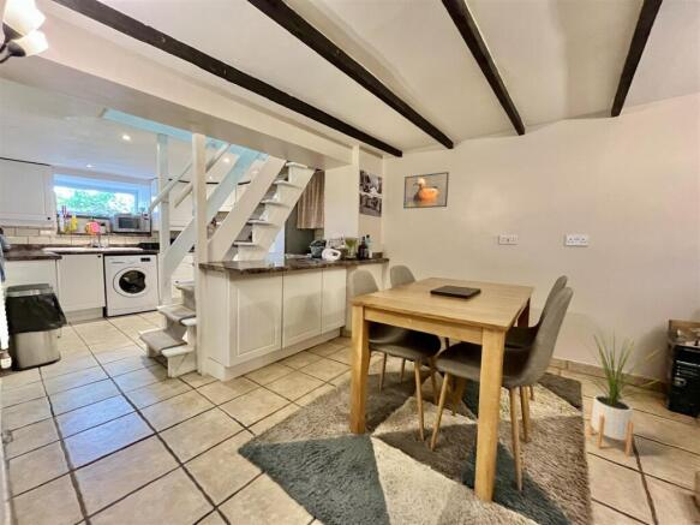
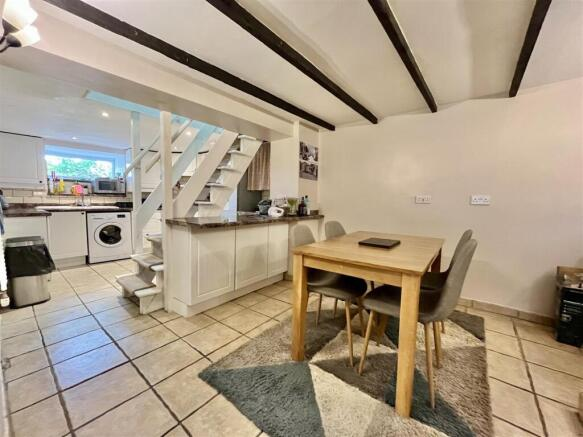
- house plant (615, 389)
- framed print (424, 191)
